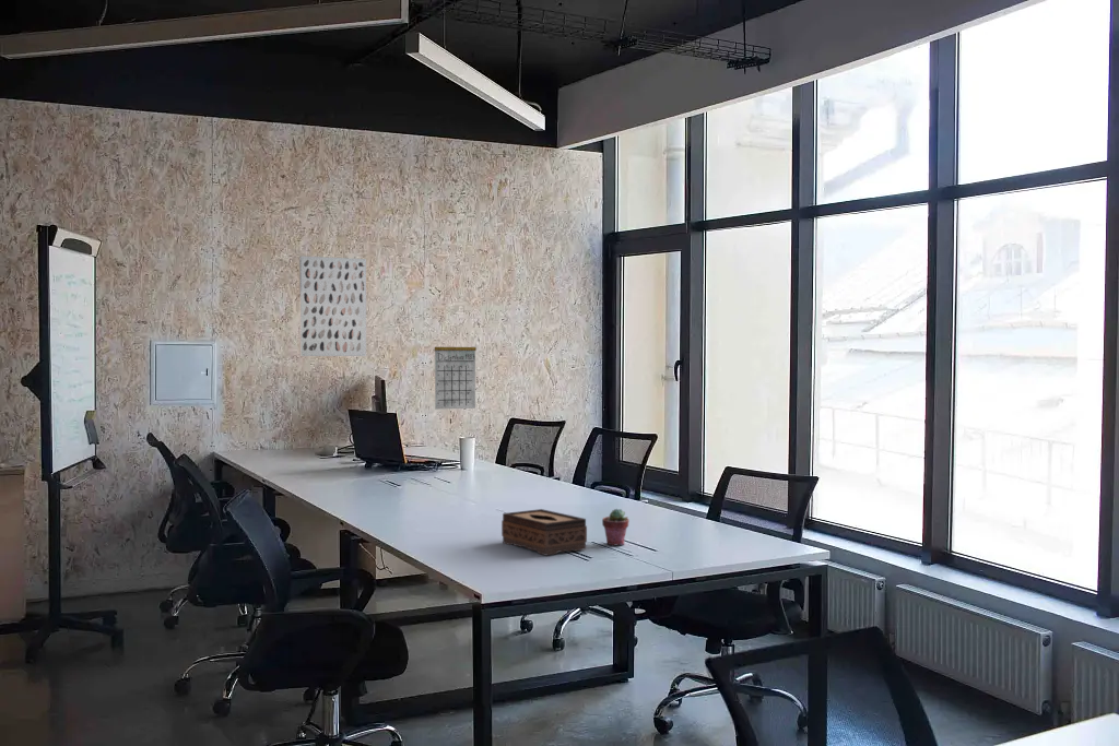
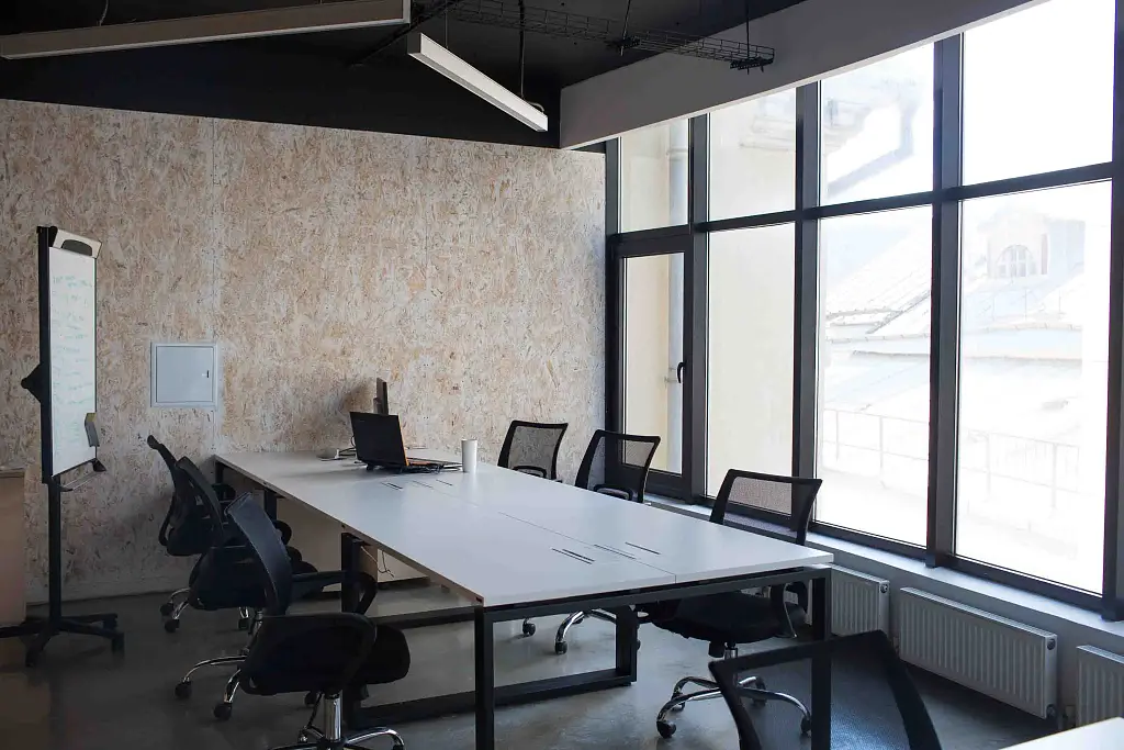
- potted succulent (615, 525)
- wall art (333, 307)
- calendar (455, 370)
- tissue box (543, 531)
